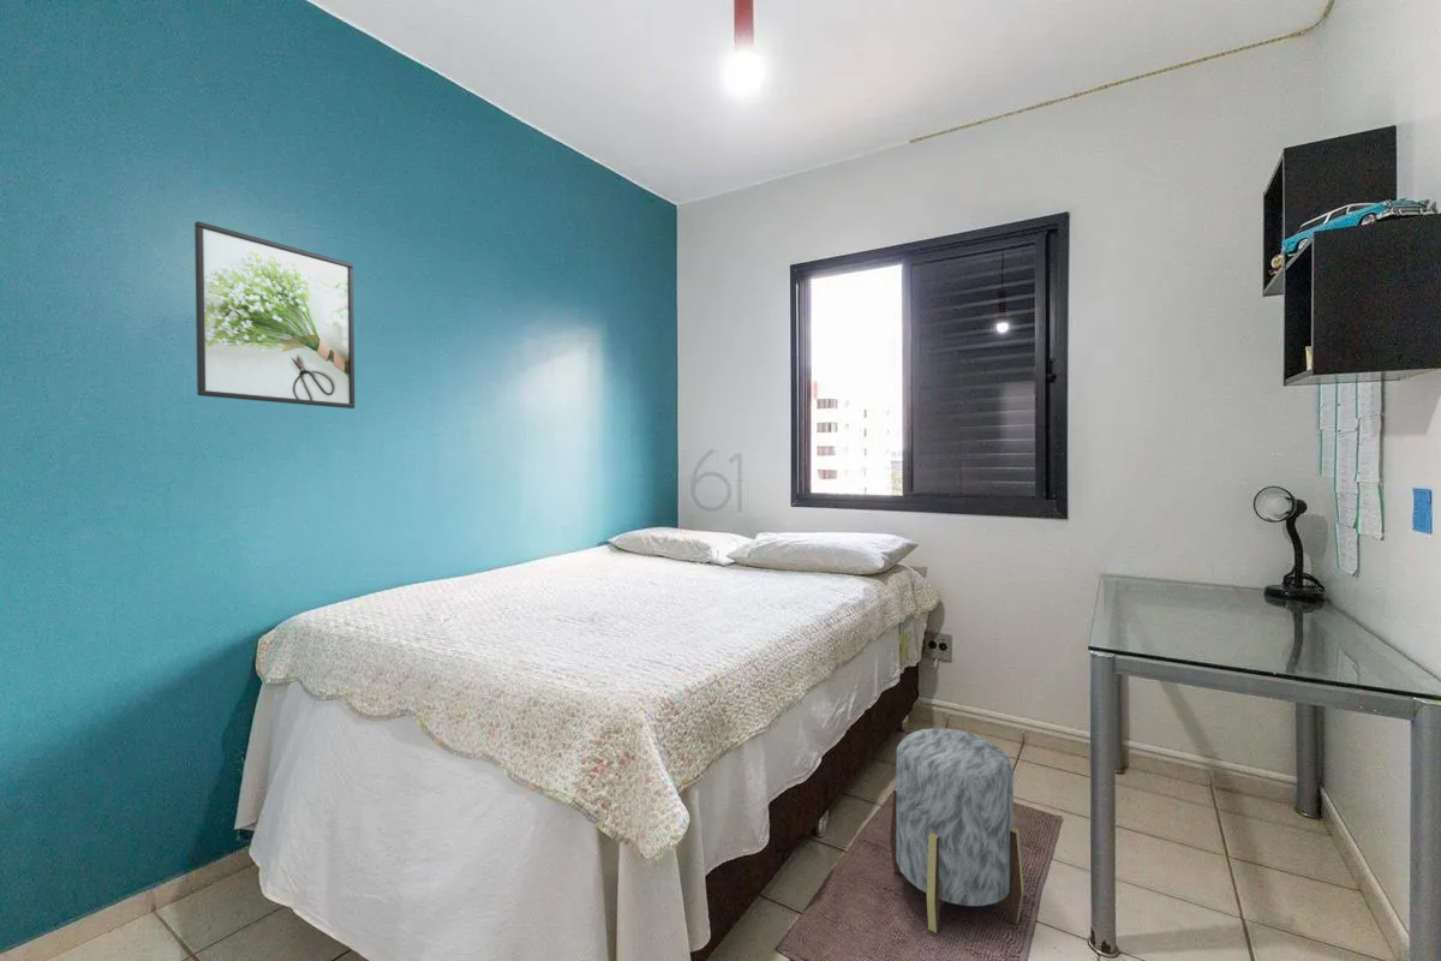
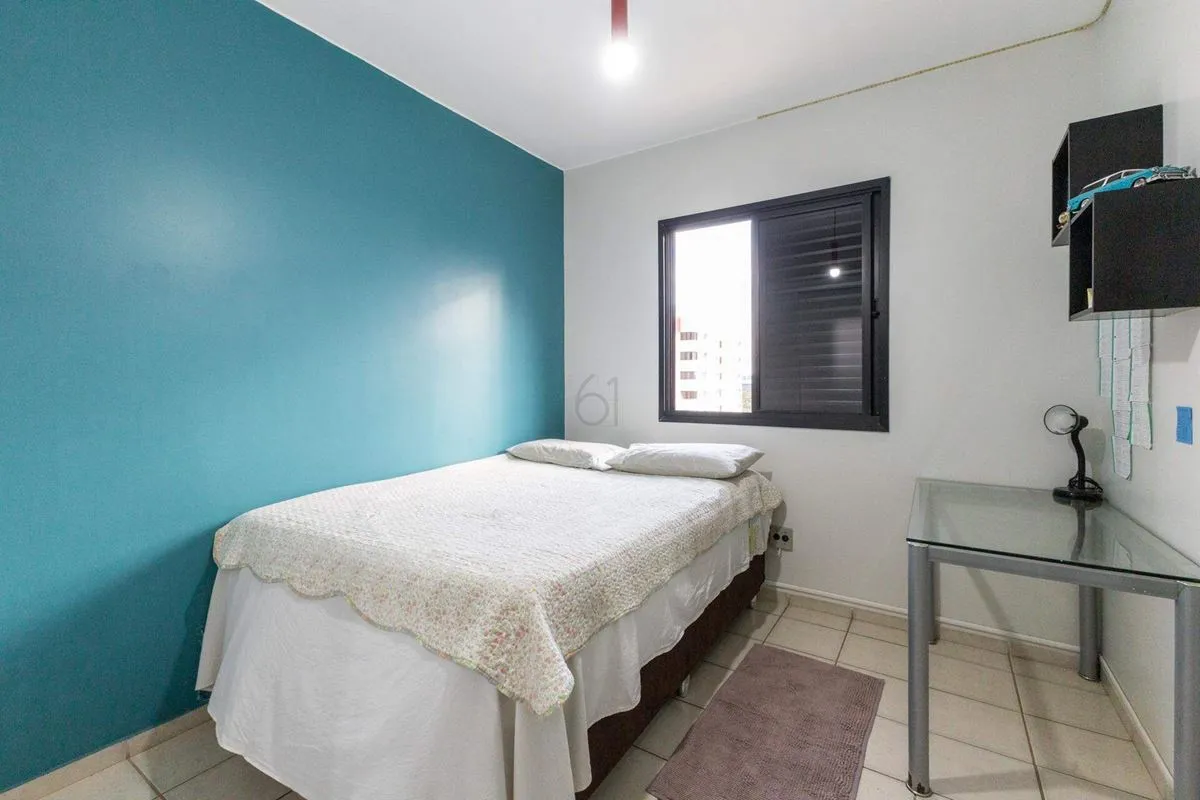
- stool (952, 817)
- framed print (282, 323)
